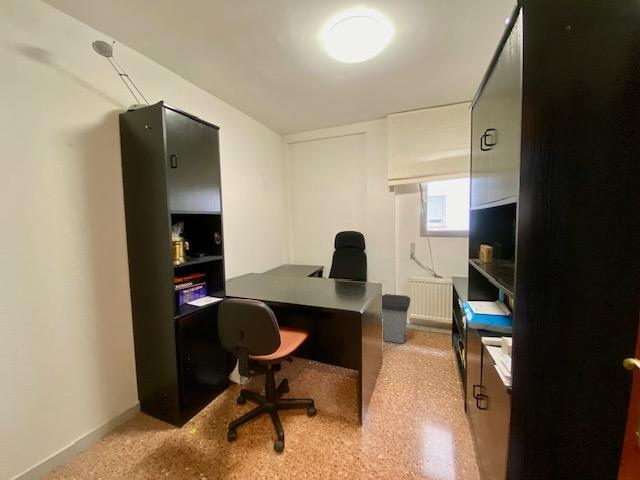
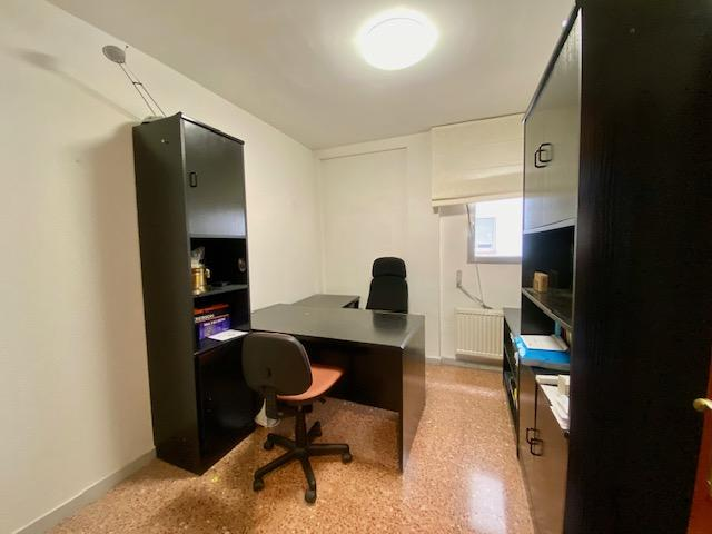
- trash can (393, 317)
